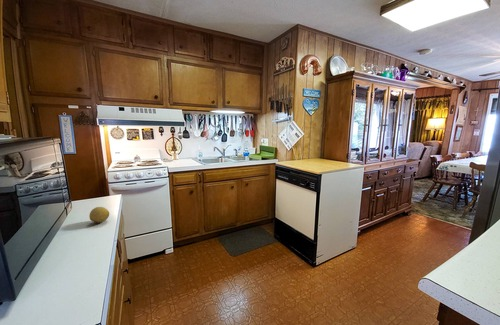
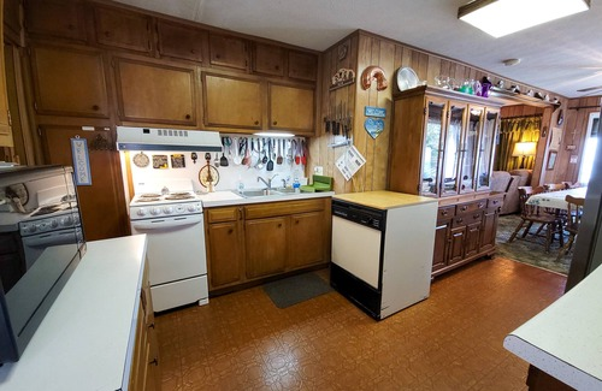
- fruit (99, 214)
